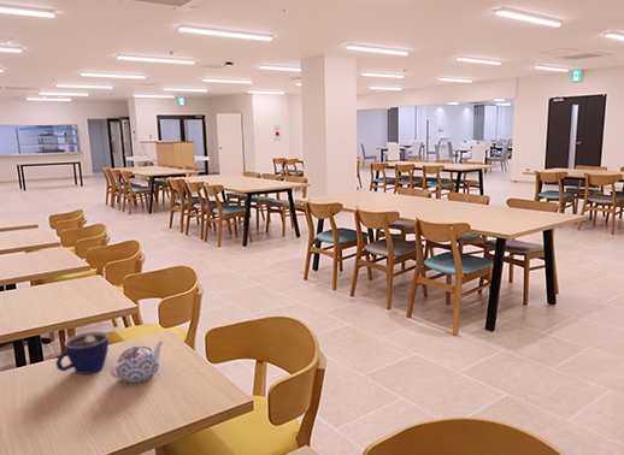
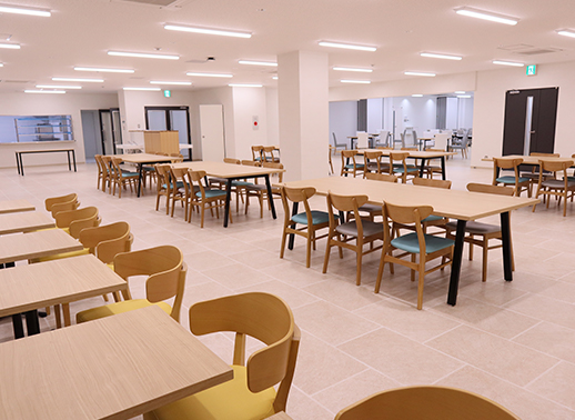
- cup (82, 355)
- teapot (139, 360)
